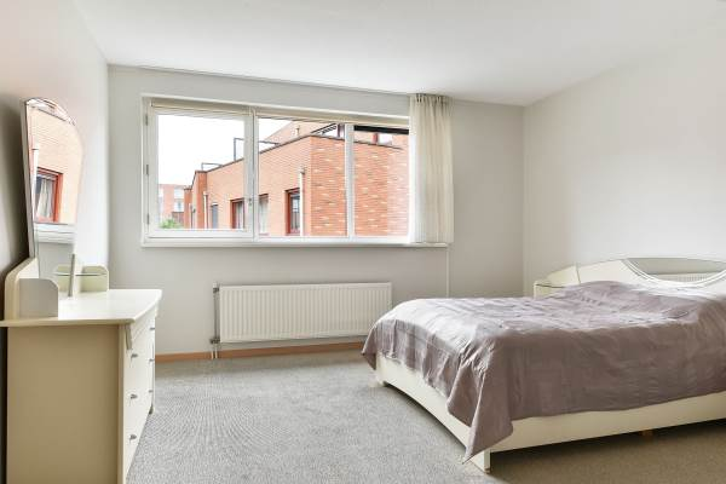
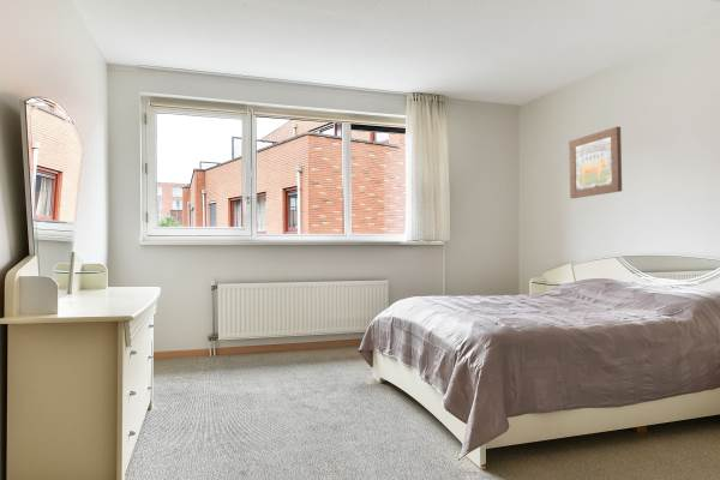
+ wall art (593, 164)
